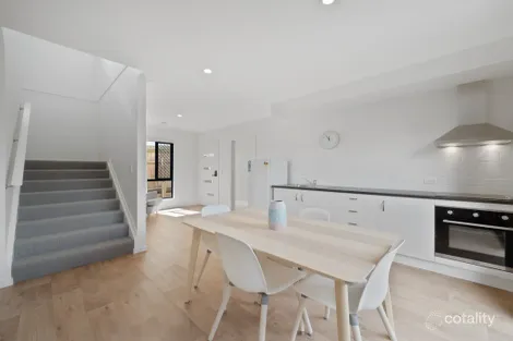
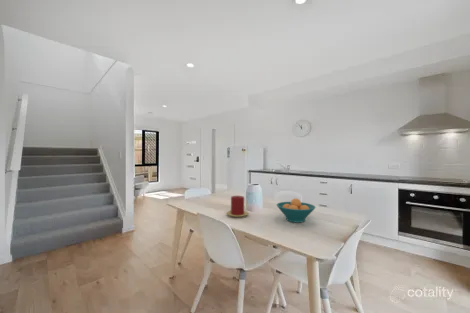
+ candle (237, 205)
+ fruit bowl (295, 209)
